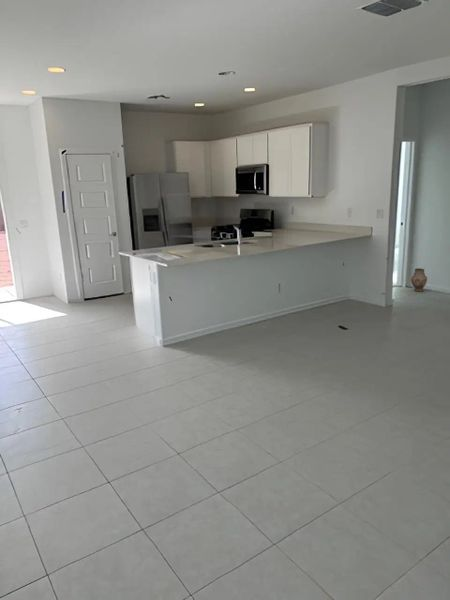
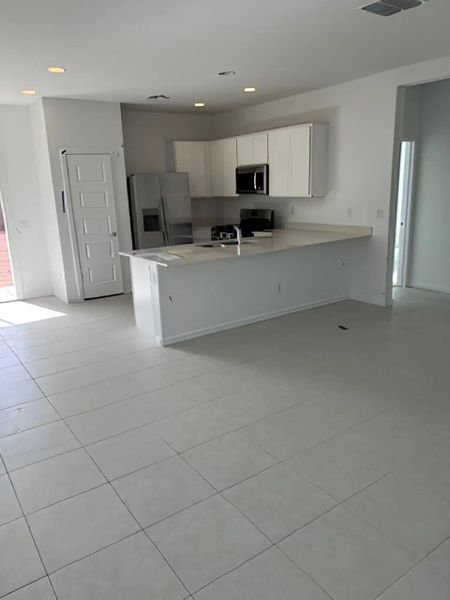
- vase (419, 280)
